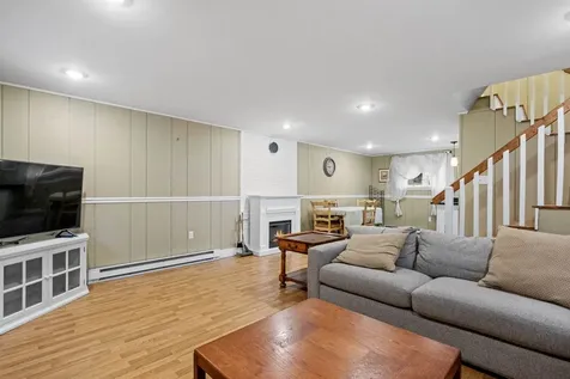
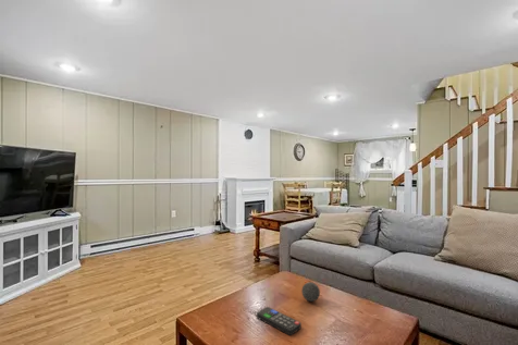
+ remote control (278, 319)
+ decorative ball (310, 291)
